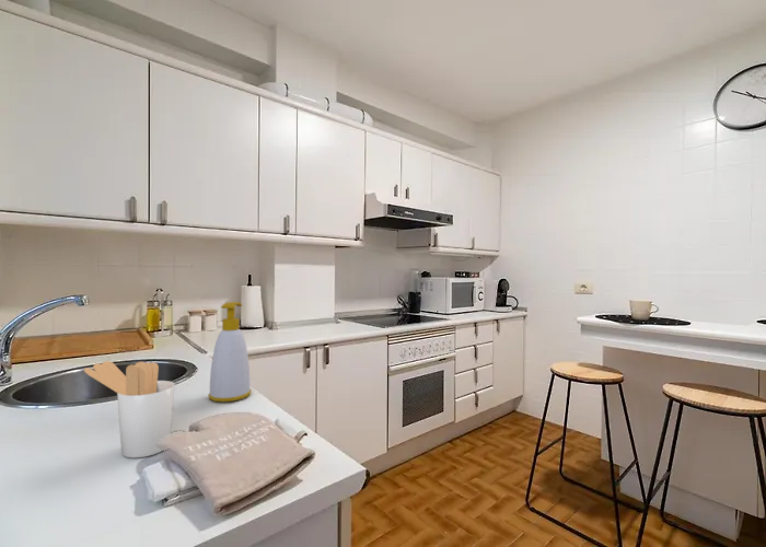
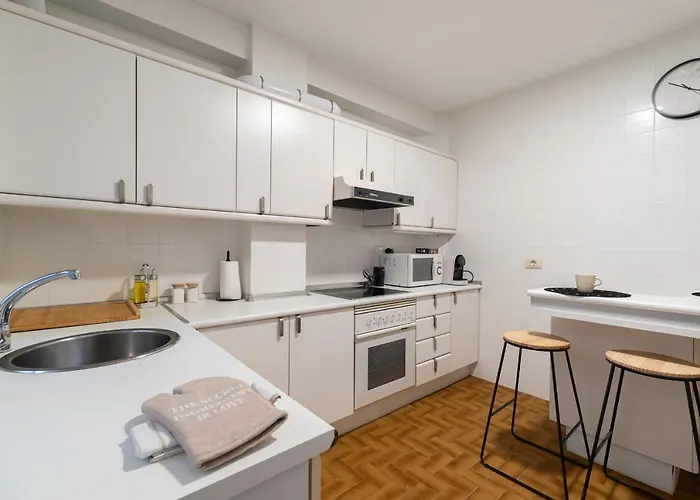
- utensil holder (131, 404)
- soap bottle (230, 349)
